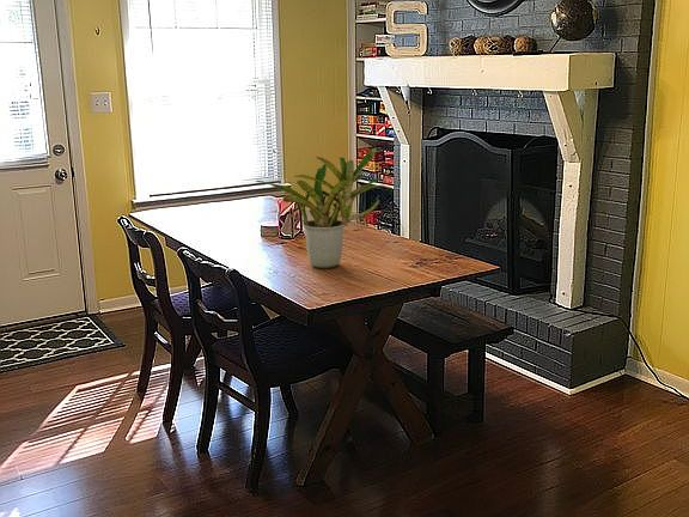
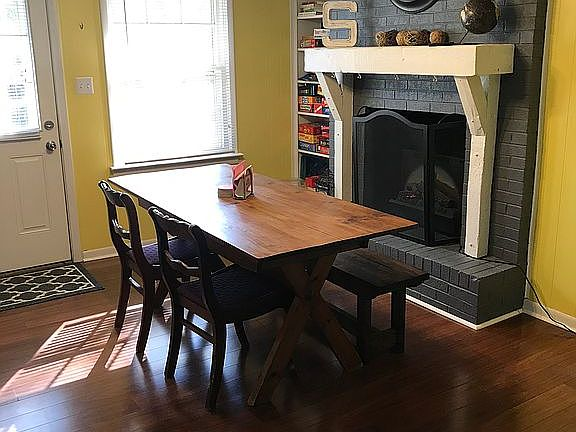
- potted plant (335, 208)
